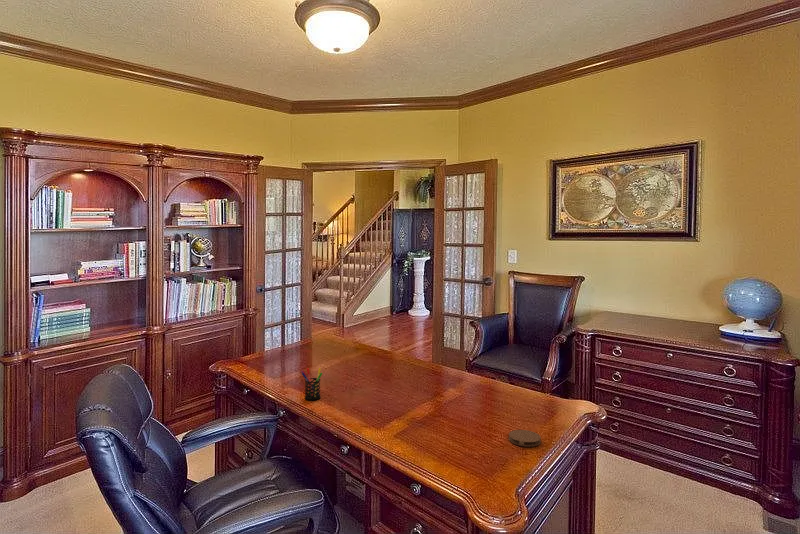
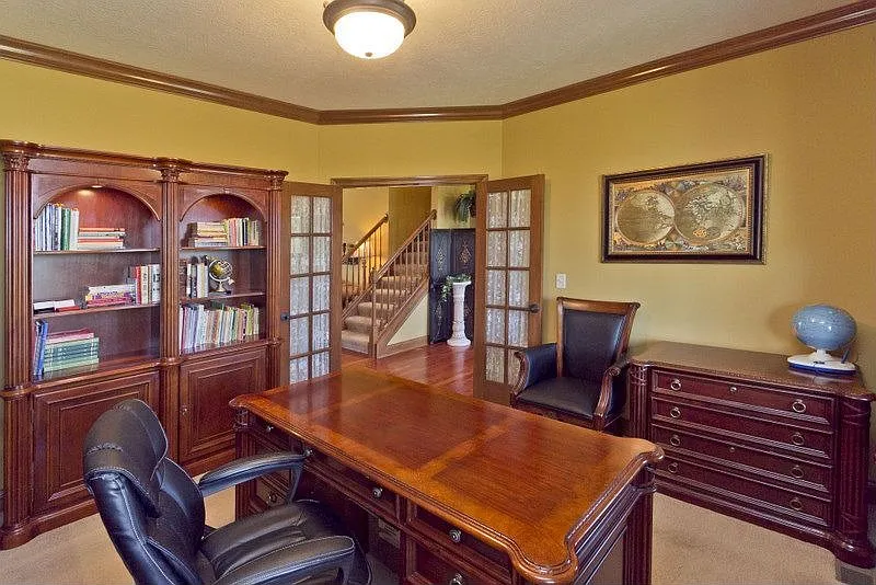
- pen holder (313, 382)
- coaster (524, 437)
